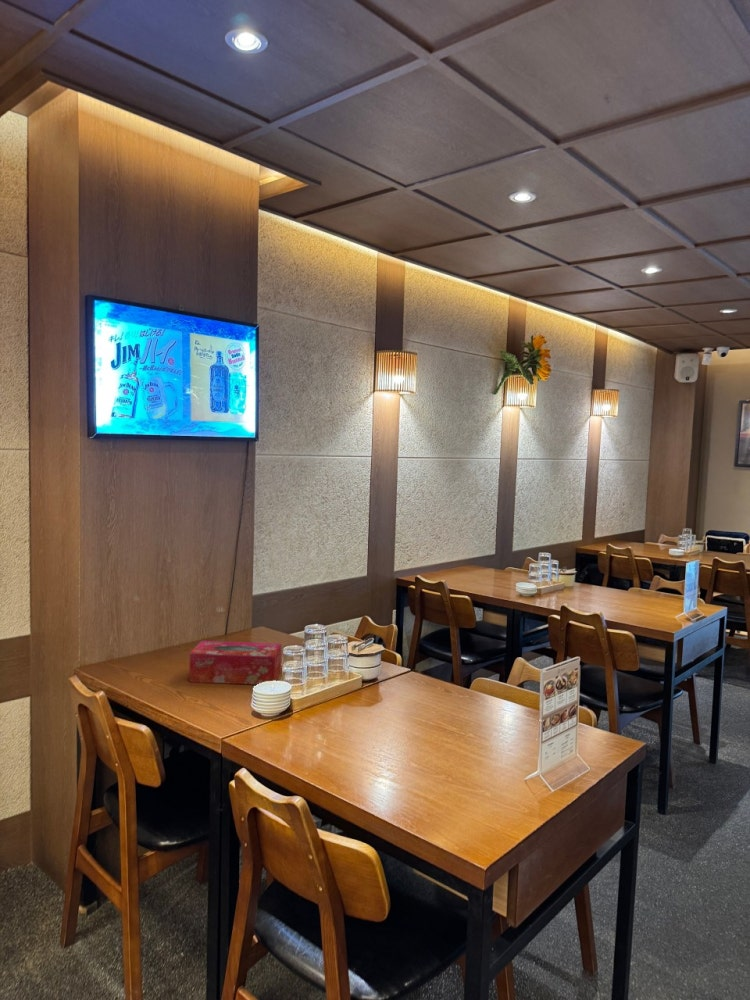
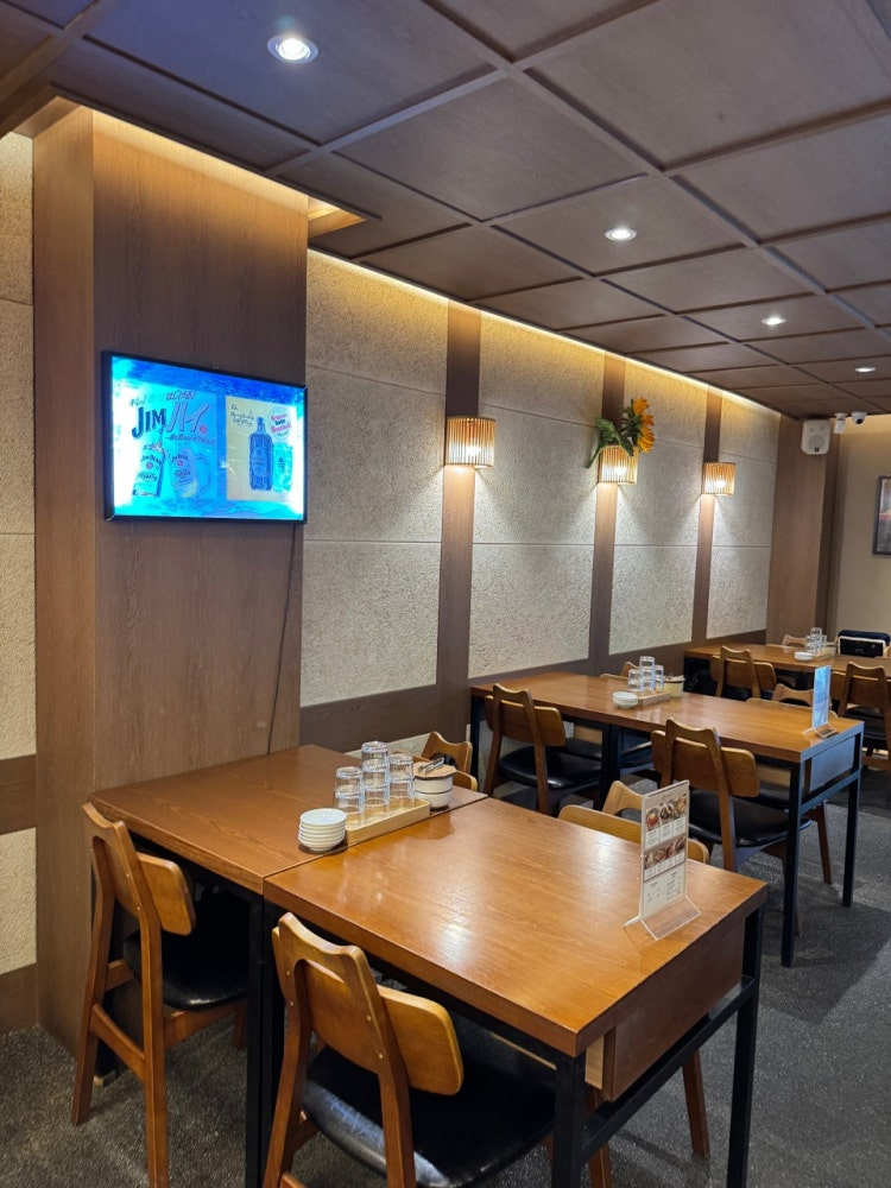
- tissue box (236, 662)
